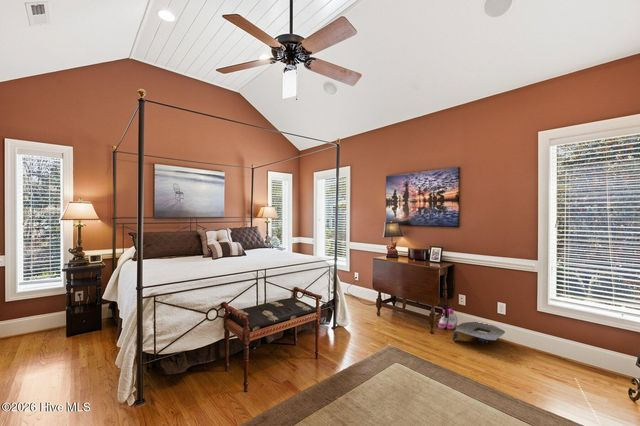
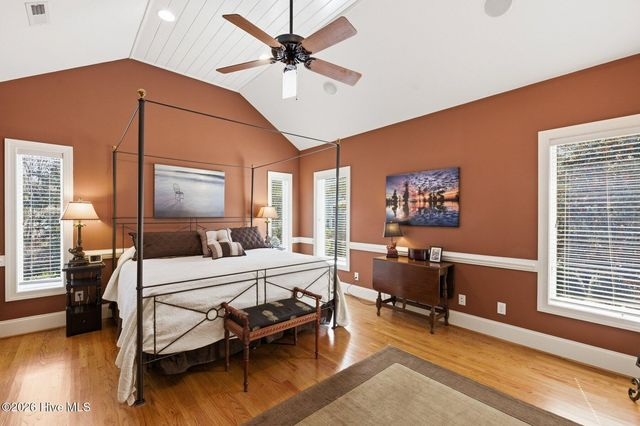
- boots (447, 318)
- bag (480, 334)
